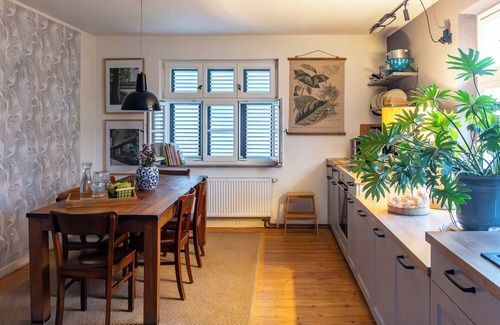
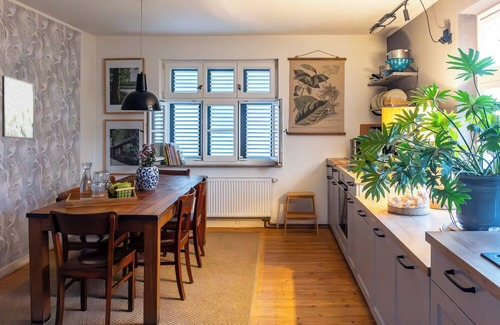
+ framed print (19, 109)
